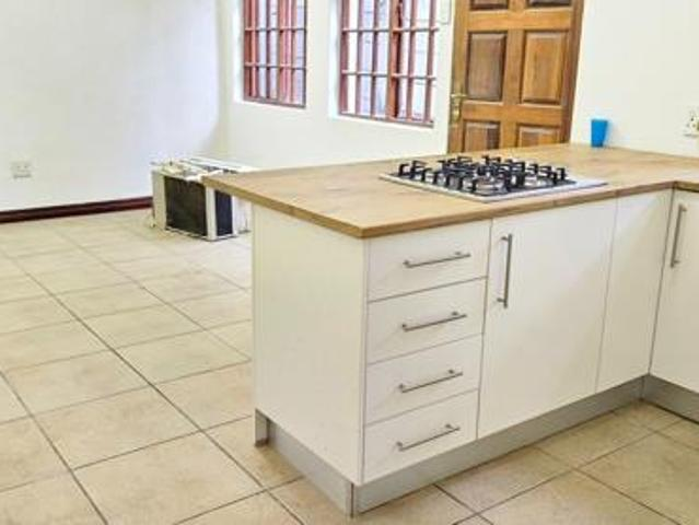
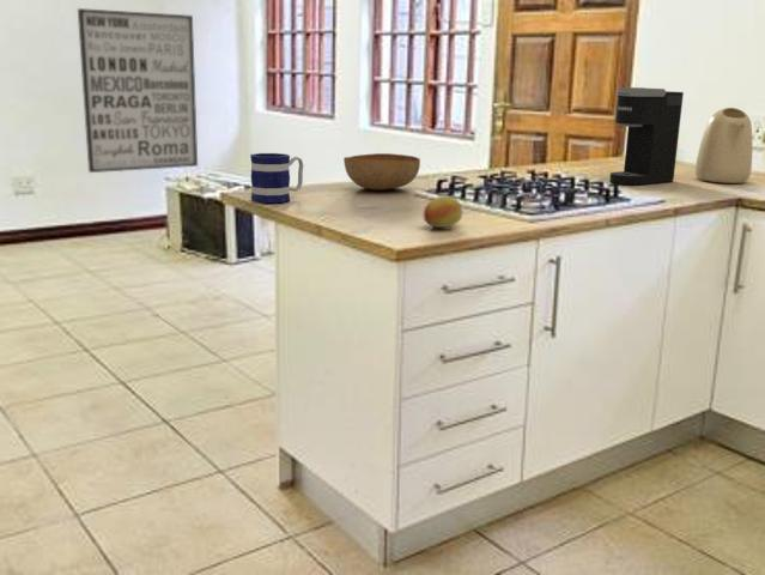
+ mug (278, 176)
+ fruit (443, 211)
+ bowl (381, 172)
+ wall art (141, 92)
+ coffee maker (645, 134)
+ kettle (724, 144)
